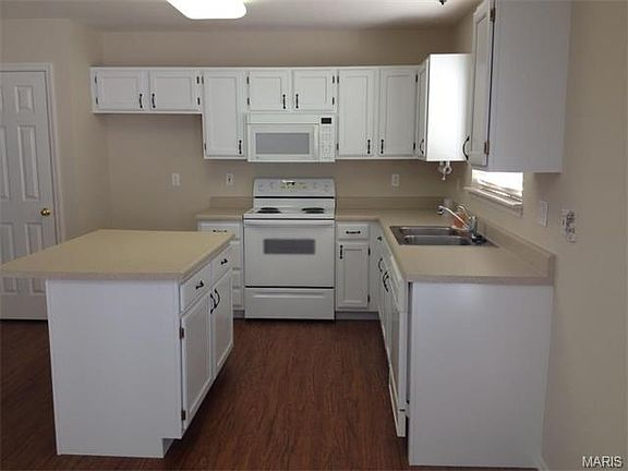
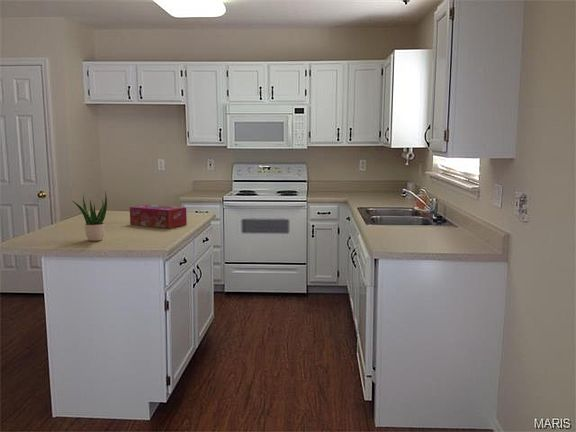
+ potted plant (94, 215)
+ tissue box (158, 215)
